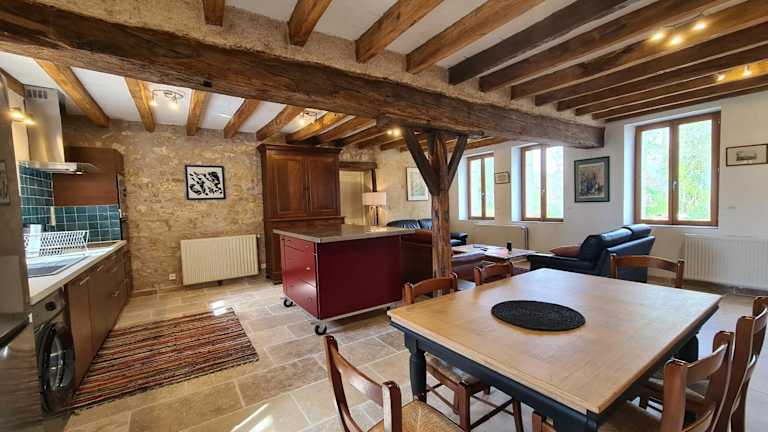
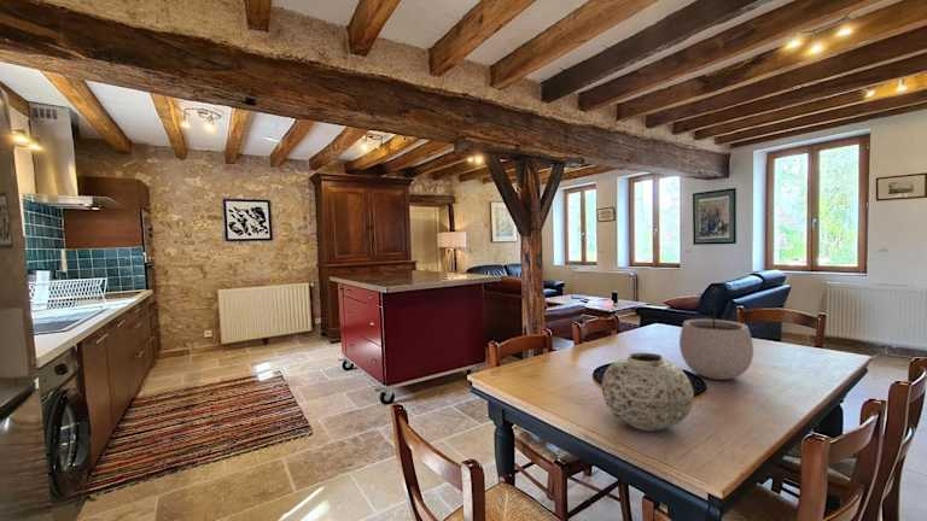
+ plant pot (715, 339)
+ vase (646, 390)
